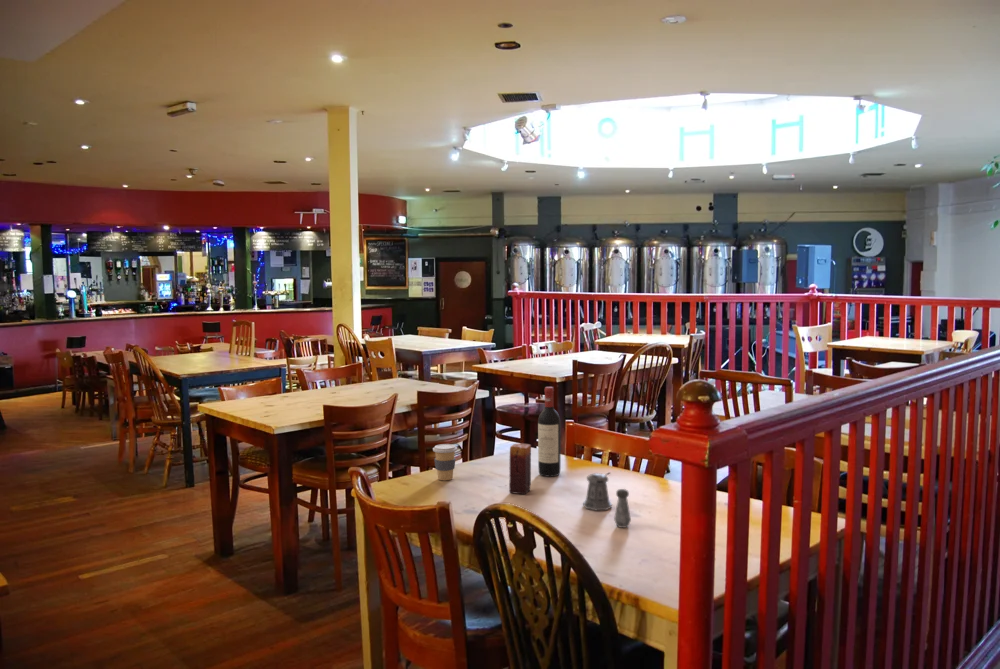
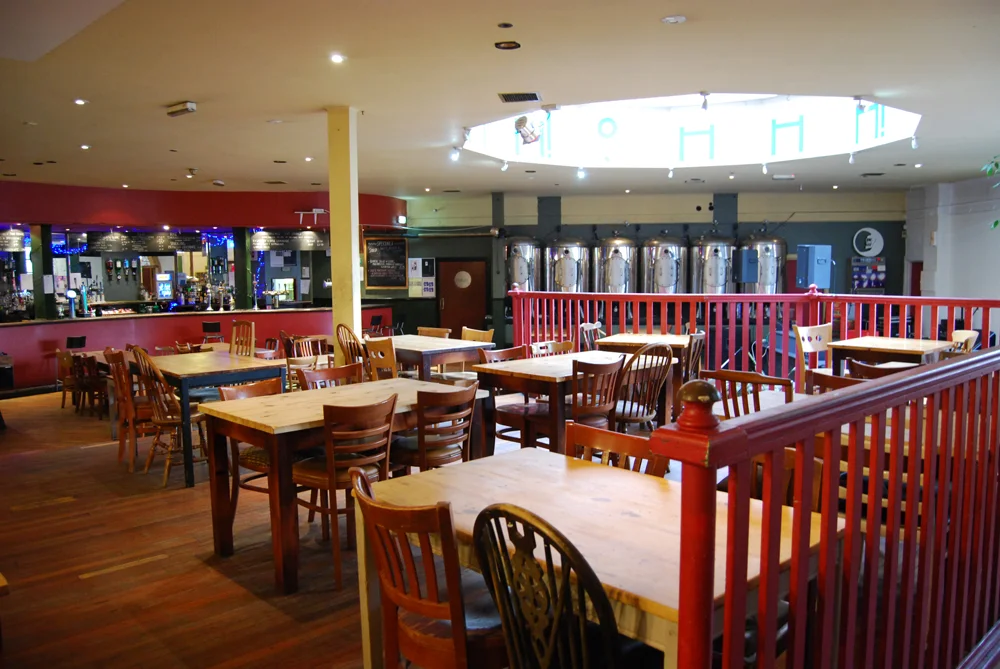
- pepper shaker (599, 488)
- wine bottle (549, 430)
- salt shaker (622, 507)
- candle (520, 468)
- coffee cup (445, 462)
